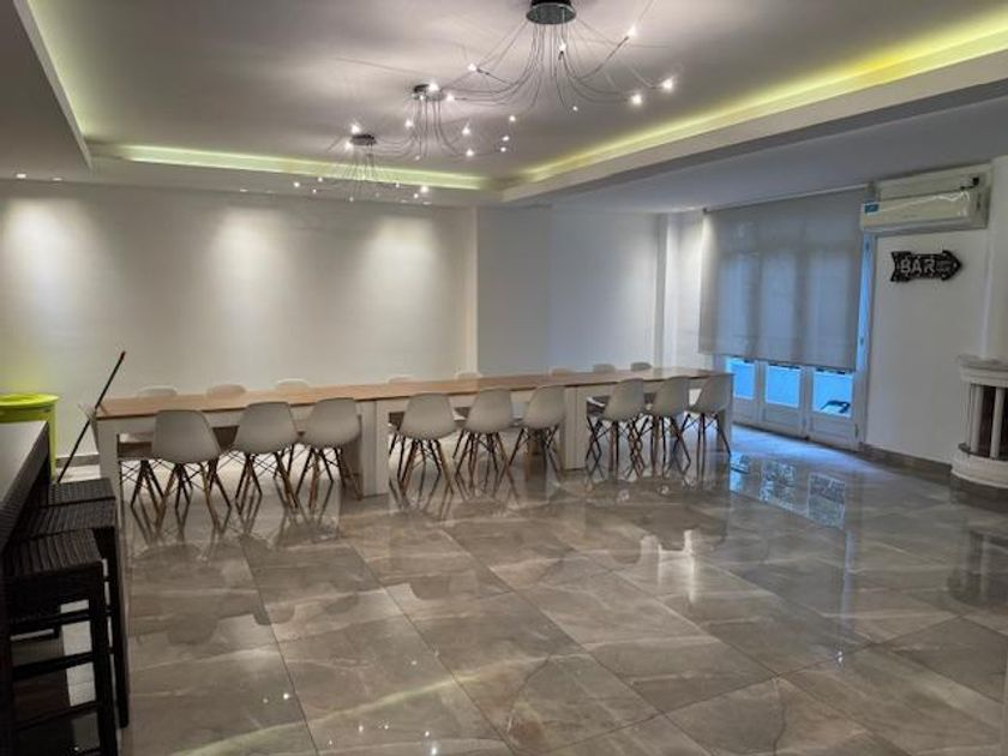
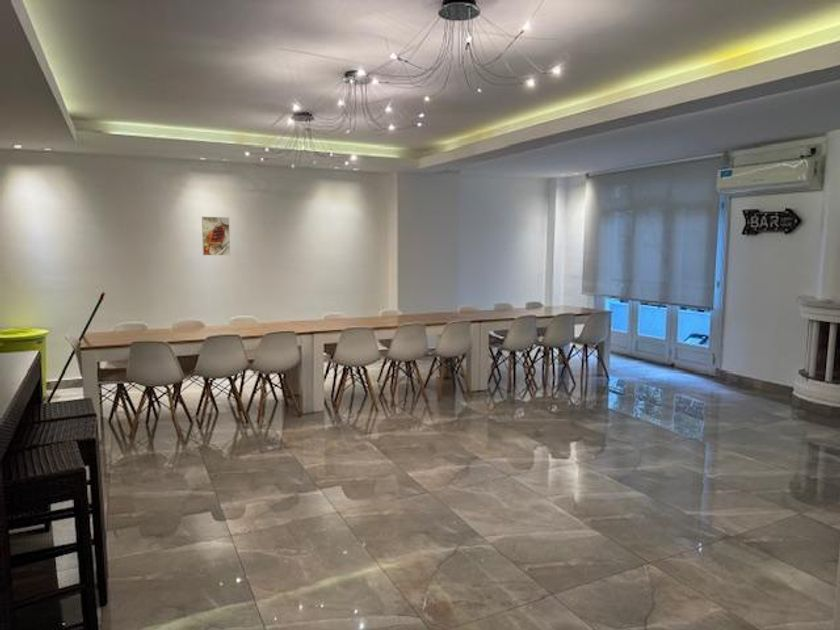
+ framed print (216, 236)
